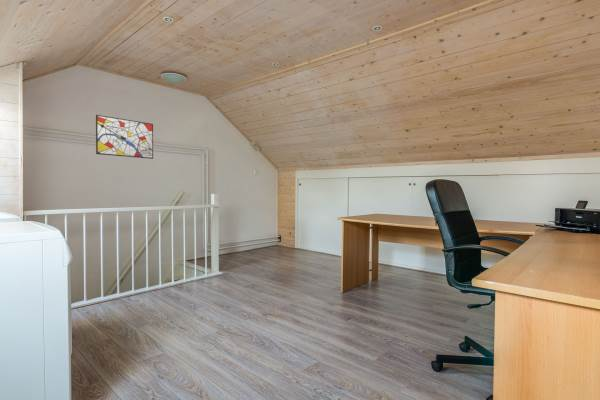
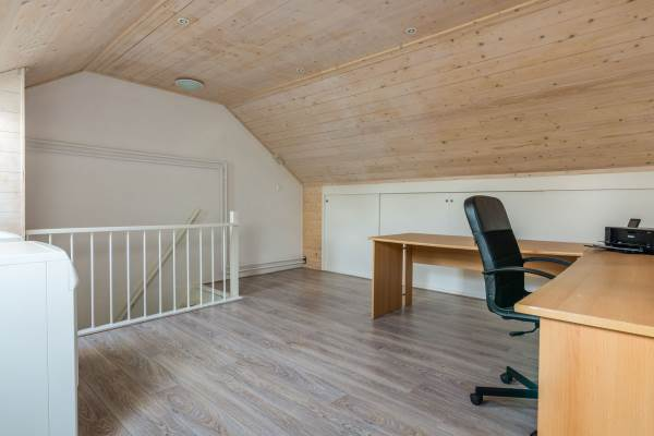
- wall art (126, 138)
